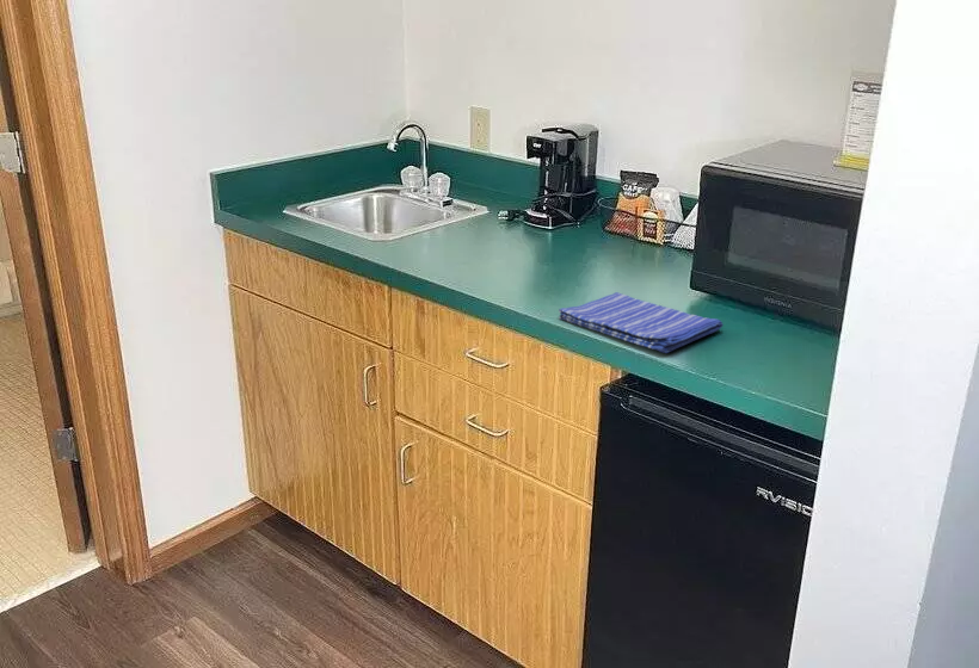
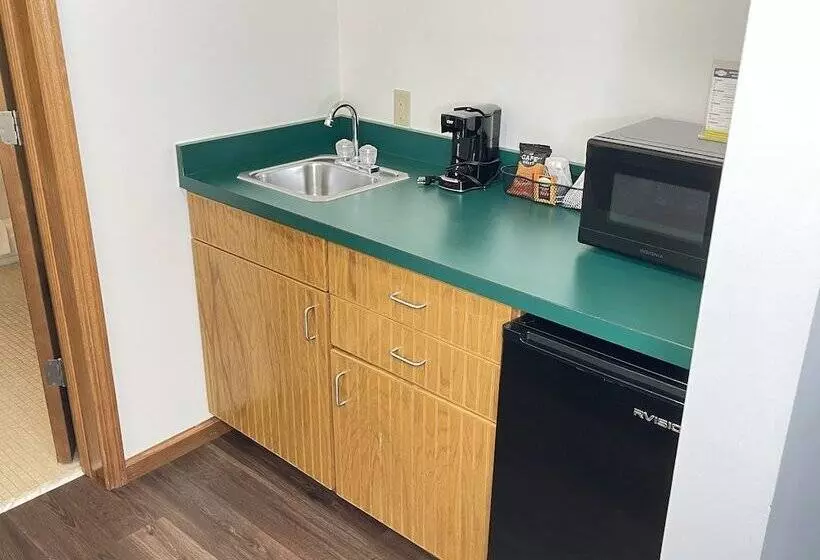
- dish towel (639, 317)
